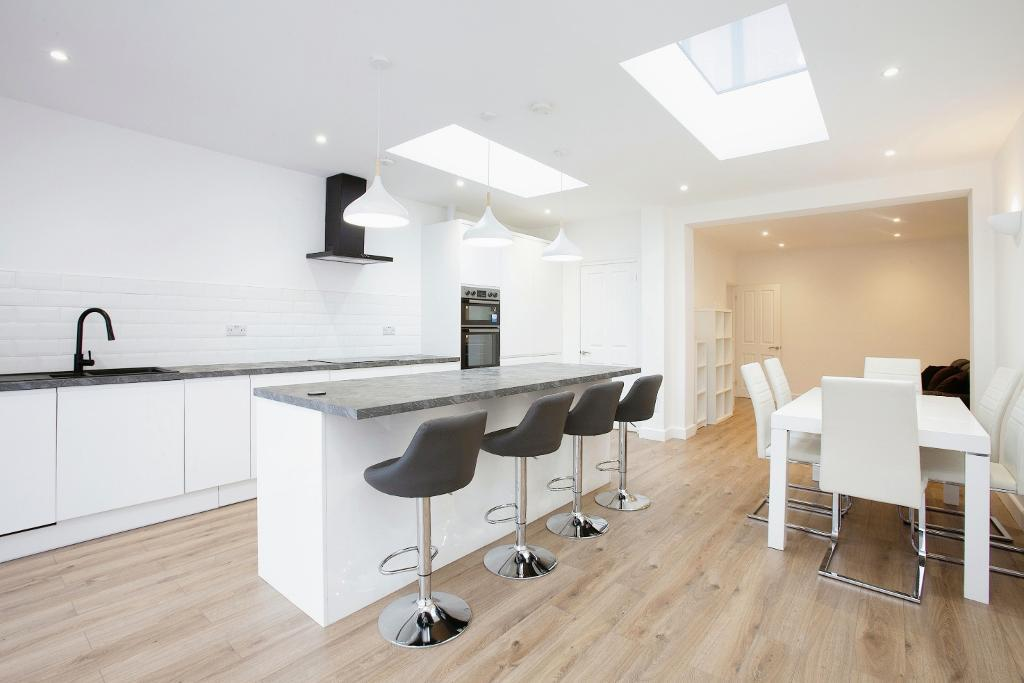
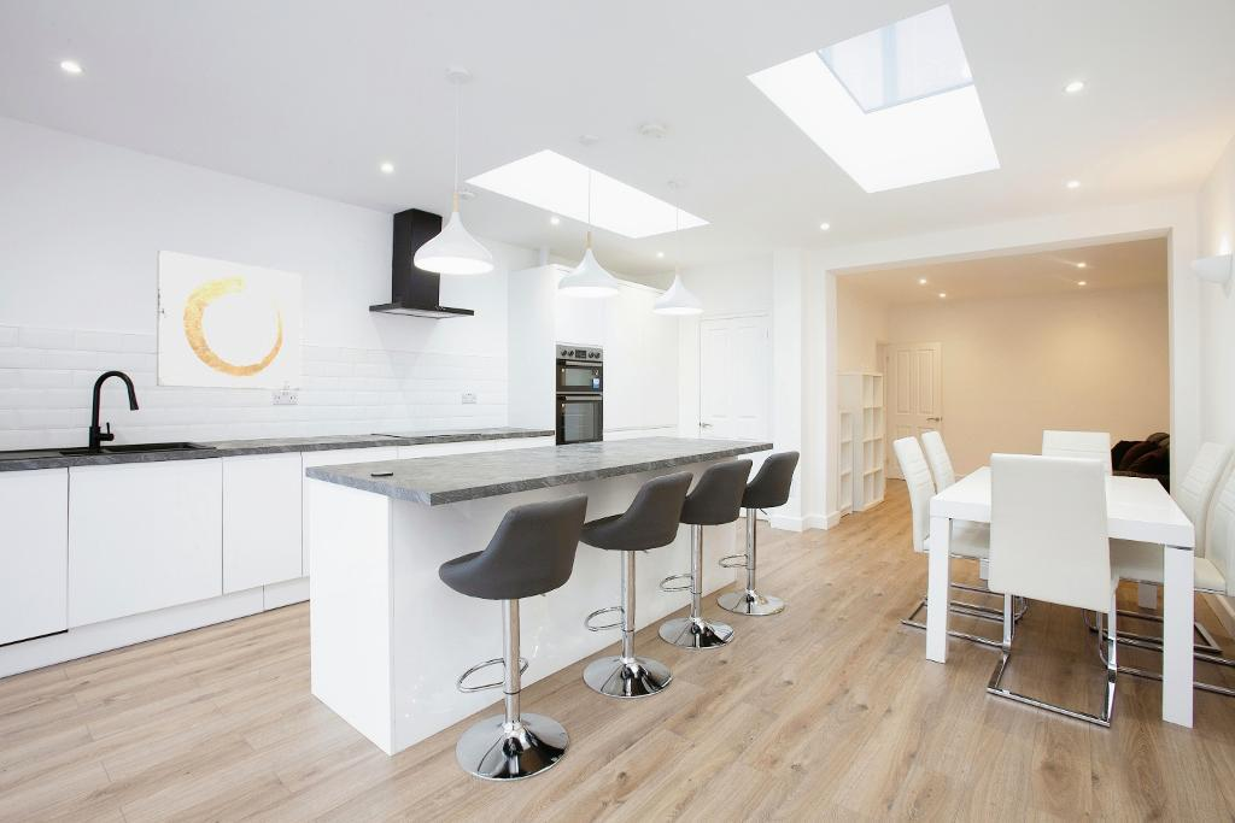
+ wall art (234, 325)
